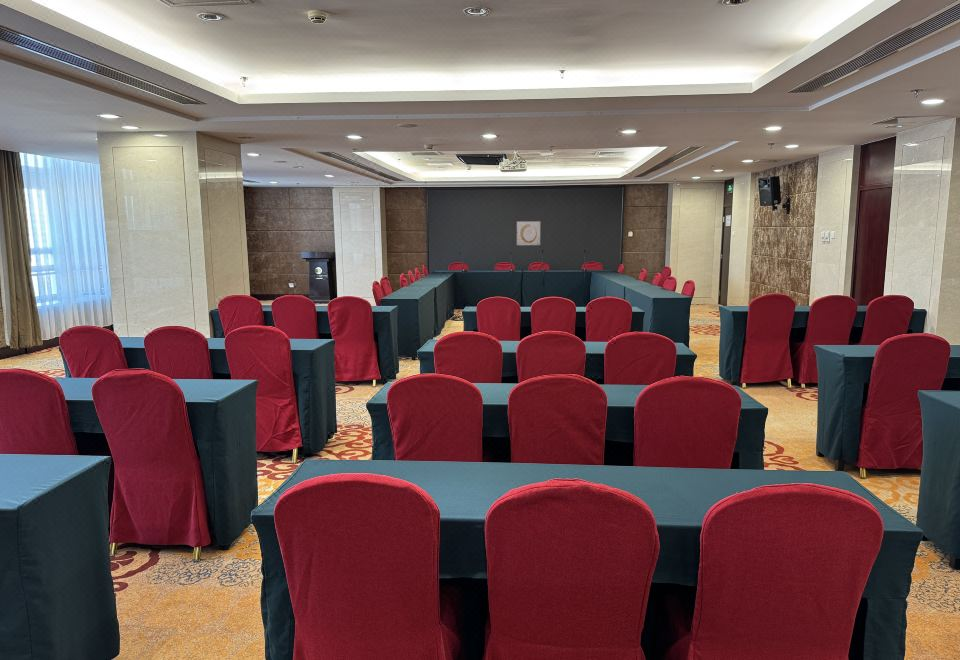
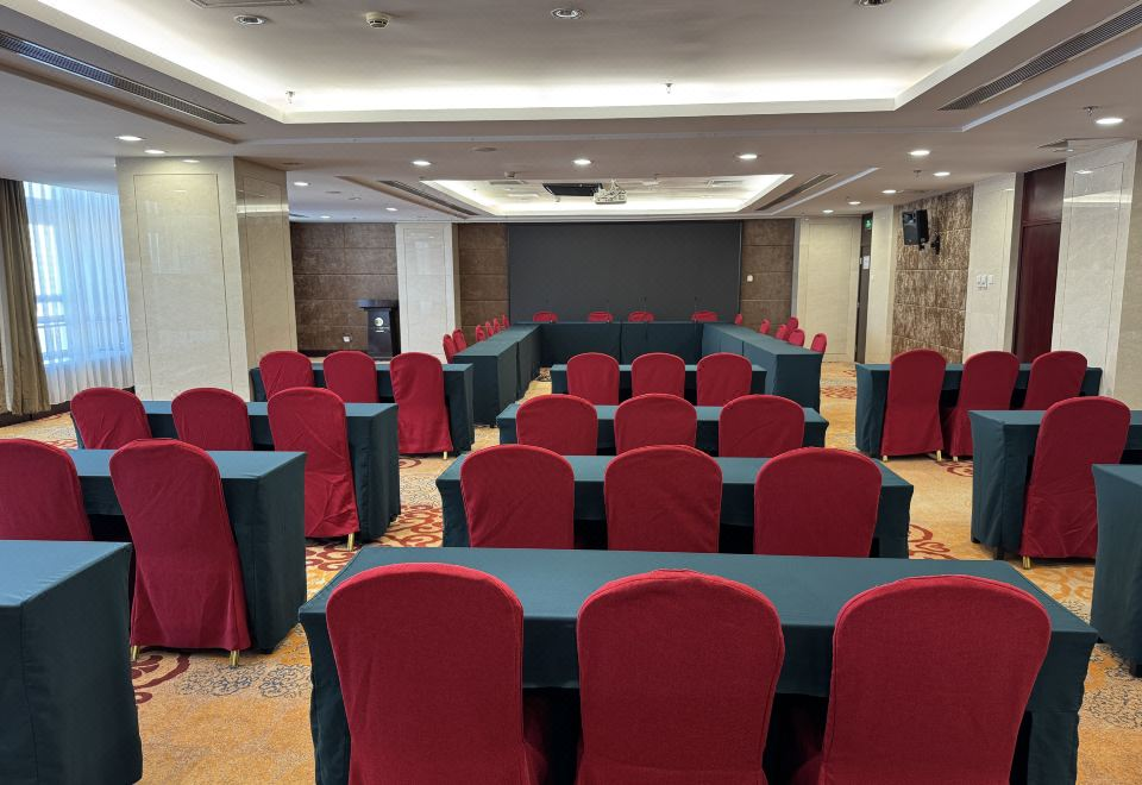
- wall art (528, 233)
